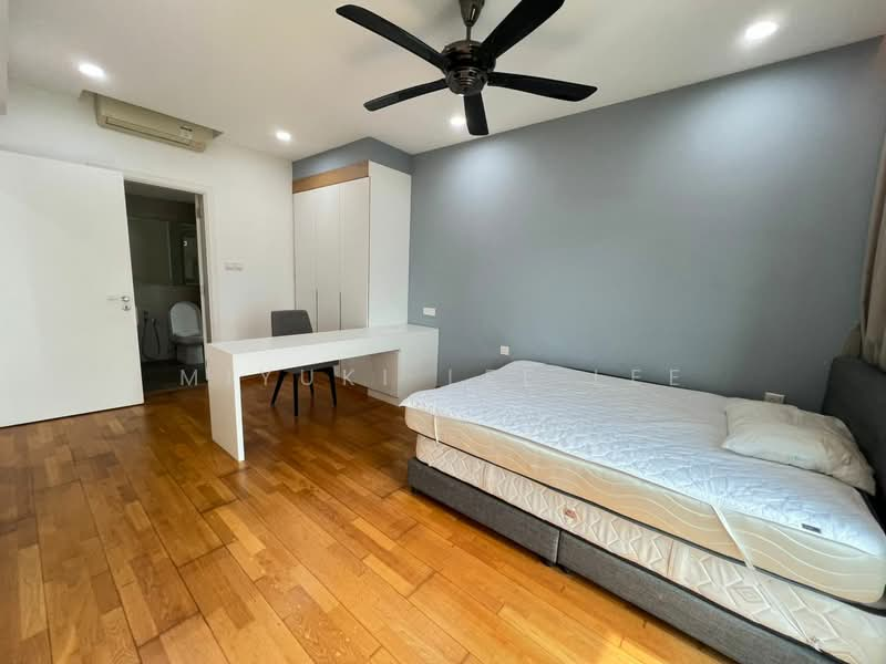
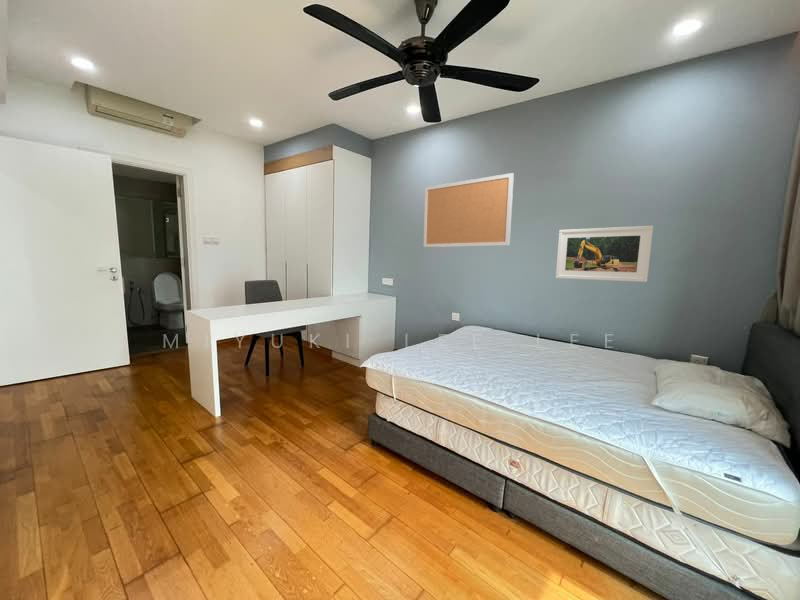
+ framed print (600, 254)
+ bulletin board (463, 214)
